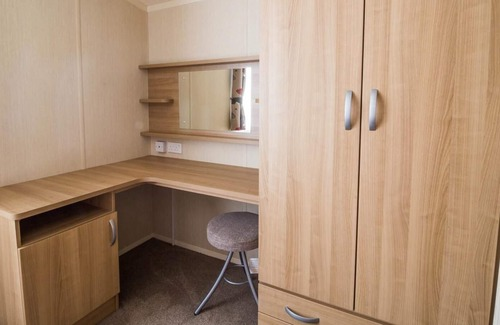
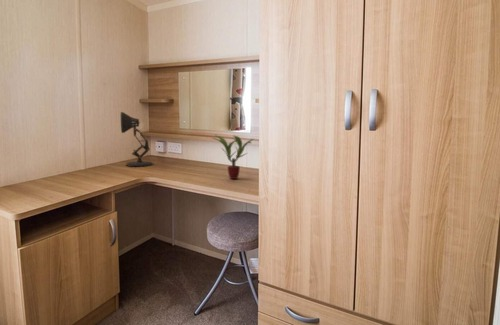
+ potted plant (231, 156)
+ desk lamp (137, 138)
